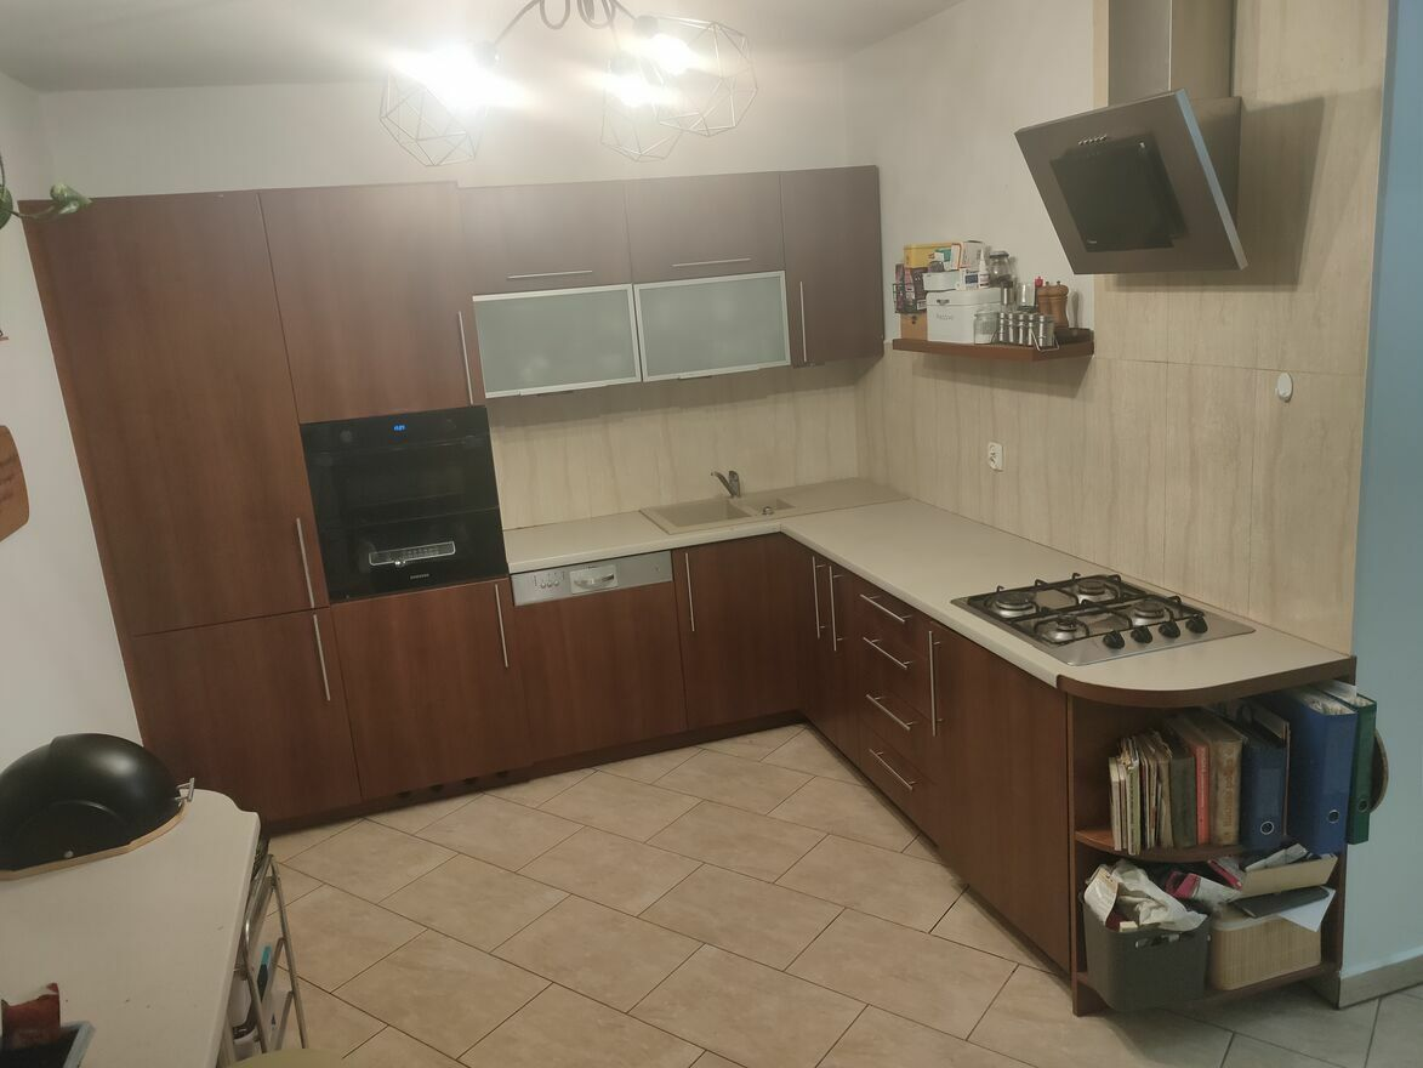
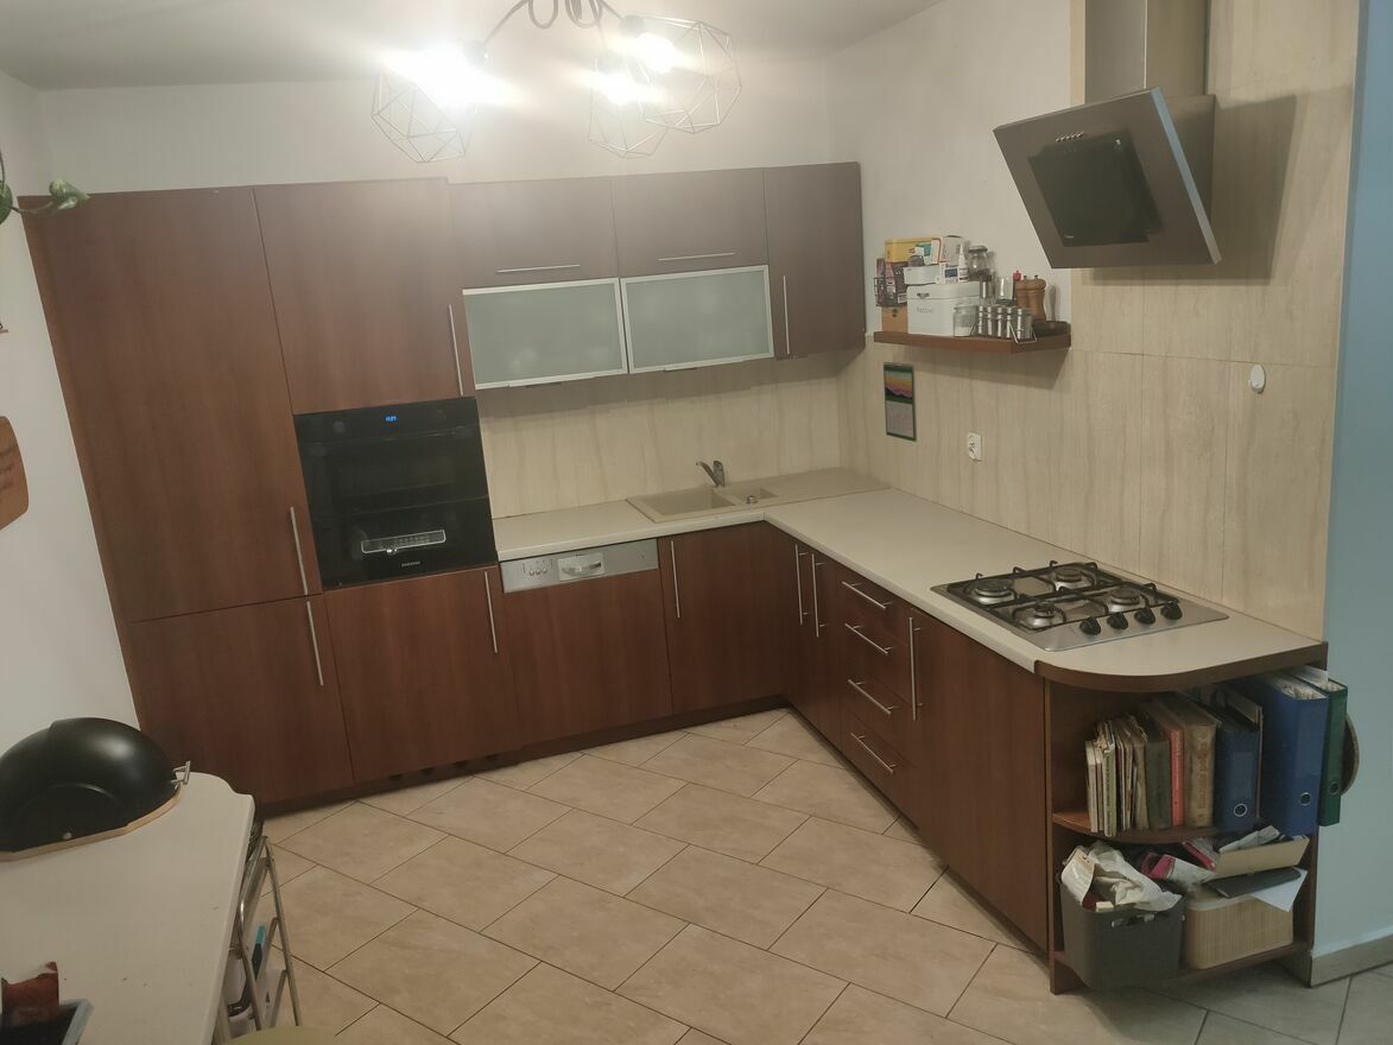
+ calendar (899, 400)
